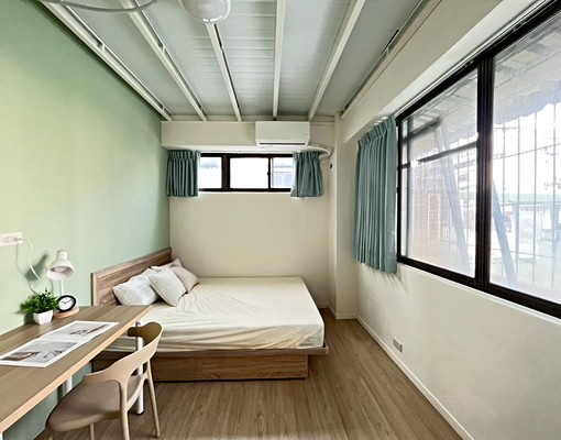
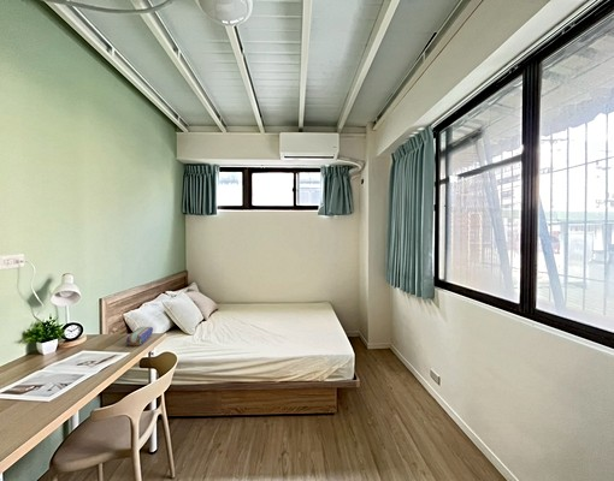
+ pencil case (140, 334)
